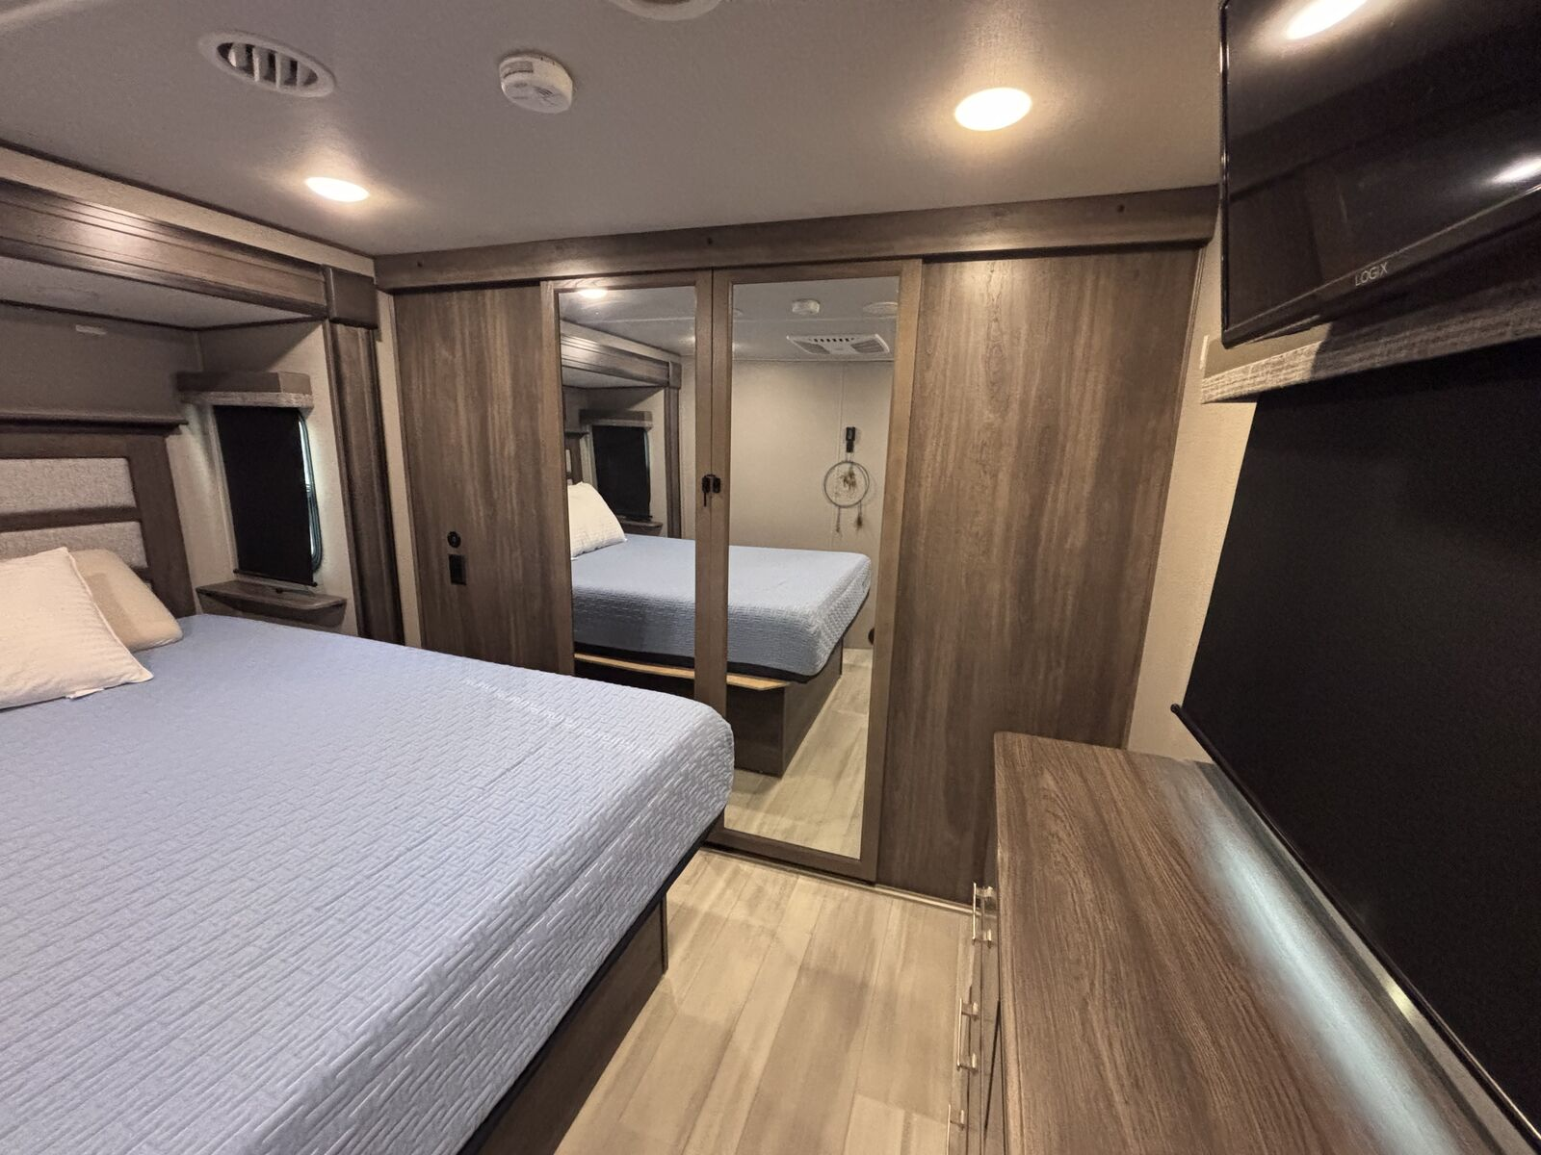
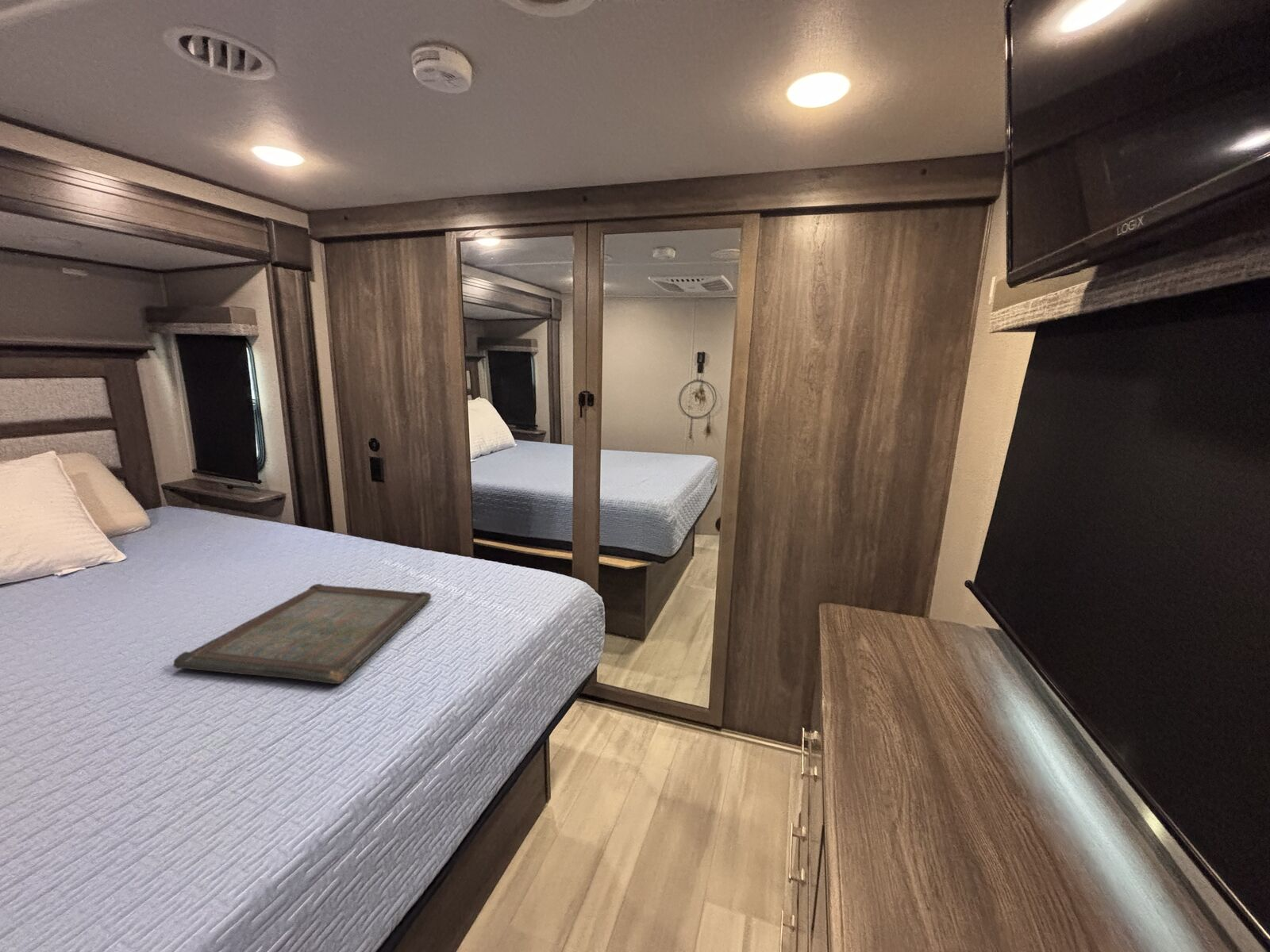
+ serving tray (325, 624)
